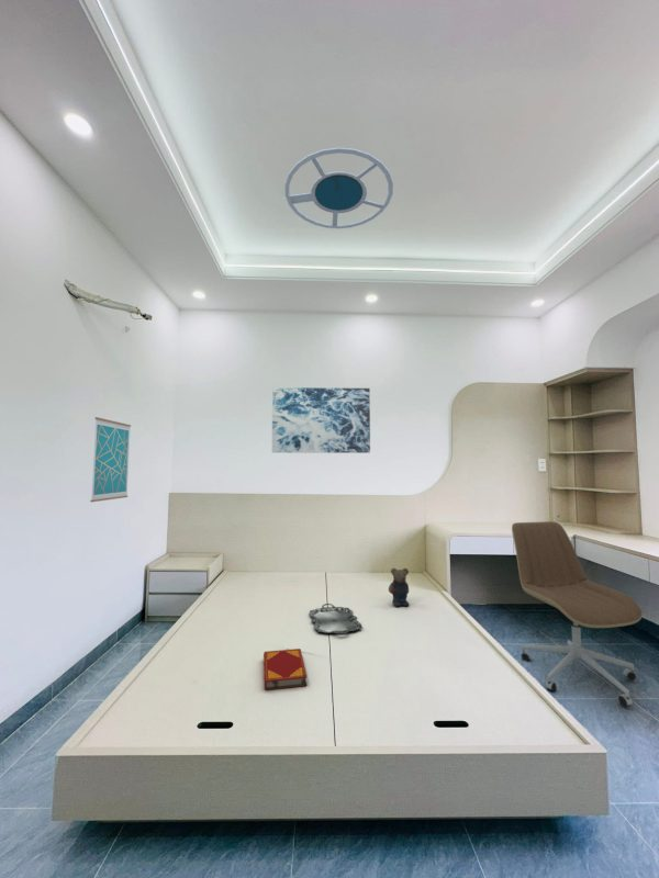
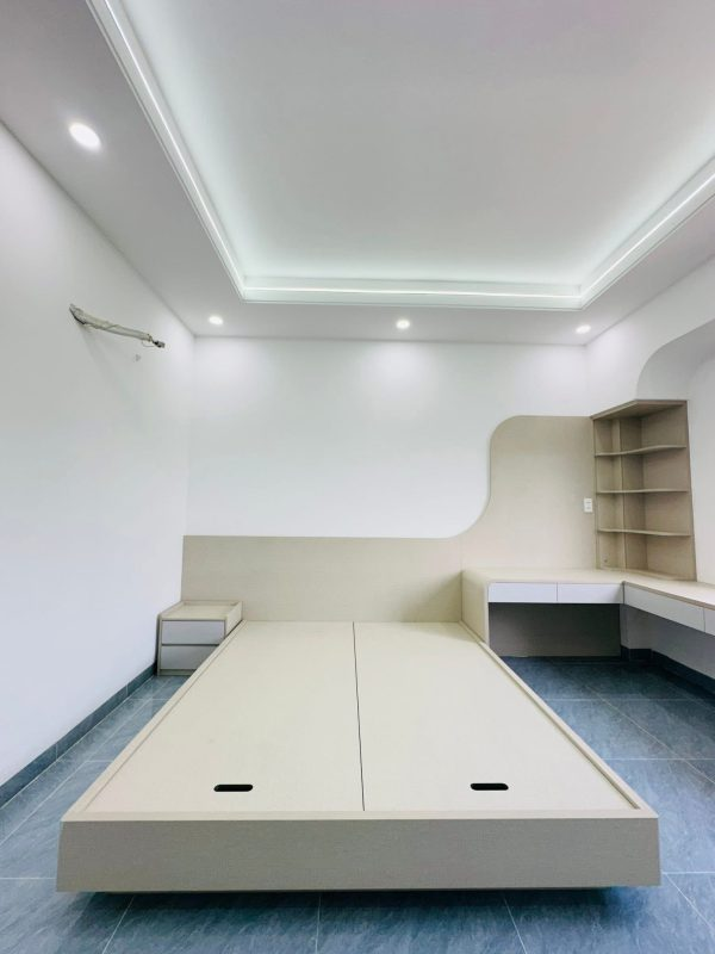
- office chair (572, 600)
- hardback book (283, 667)
- wall art (112, 460)
- wall art (321, 419)
- teddy bear (399, 586)
- ceiling lamp (338, 189)
- serving tray (334, 619)
